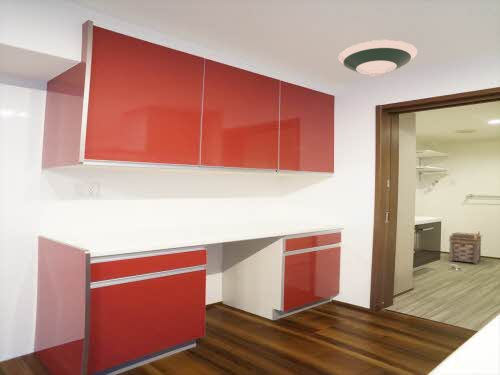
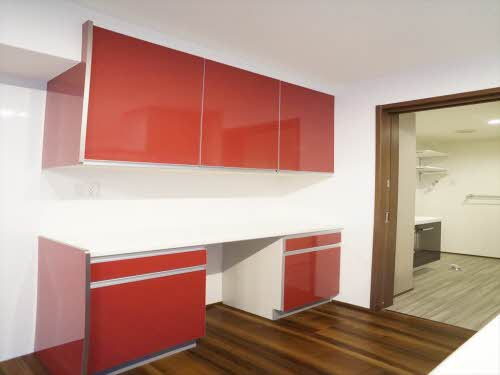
- basket (466, 245)
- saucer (376, 64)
